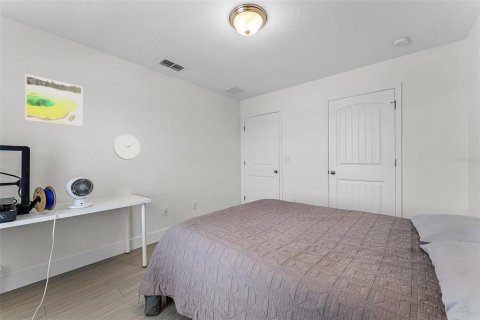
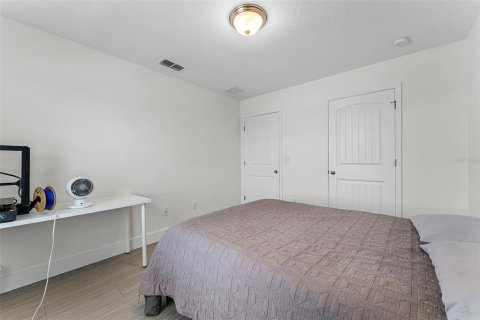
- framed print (55, 102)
- wall clock (127, 147)
